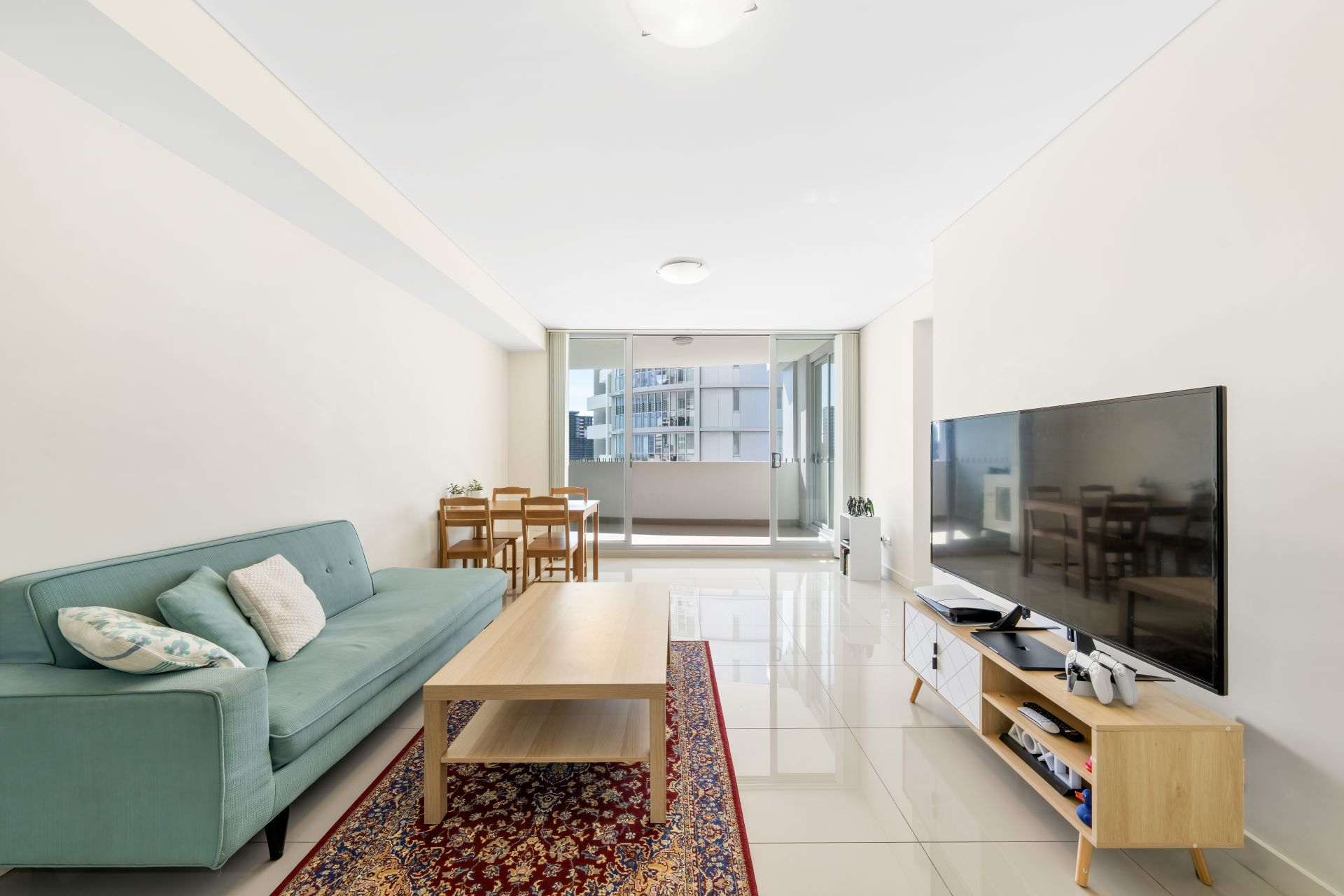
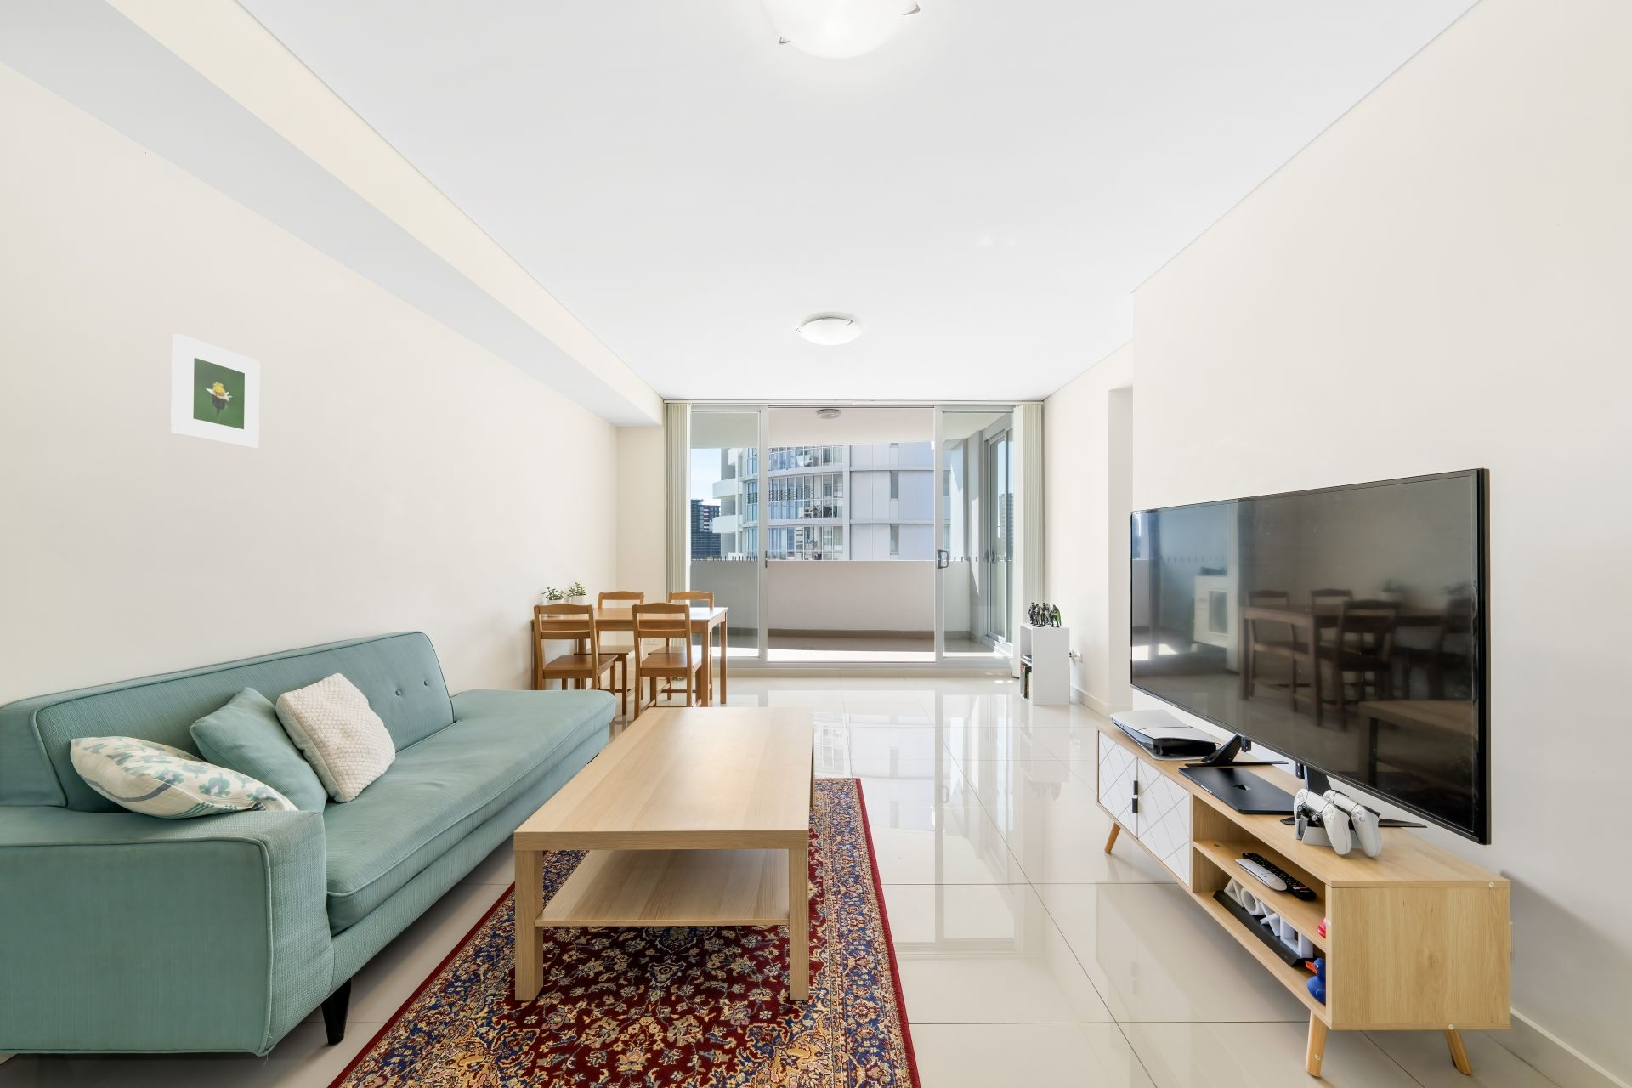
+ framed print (217, 395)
